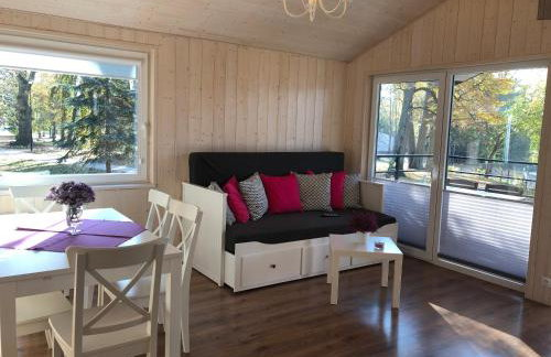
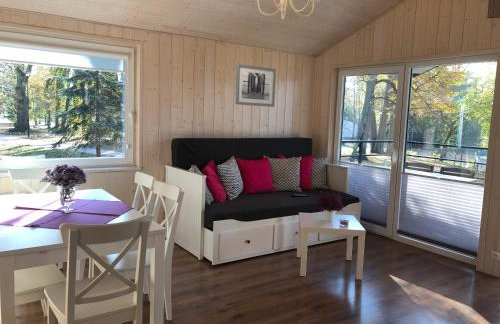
+ wall art (256, 86)
